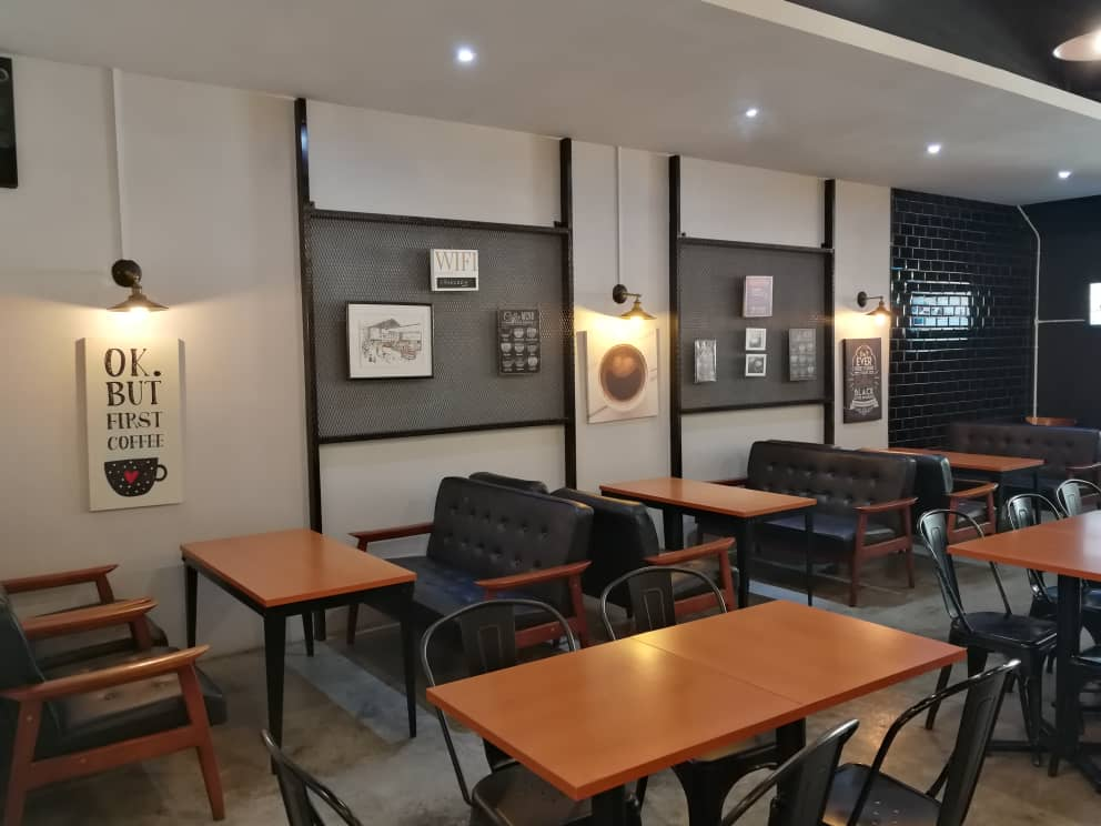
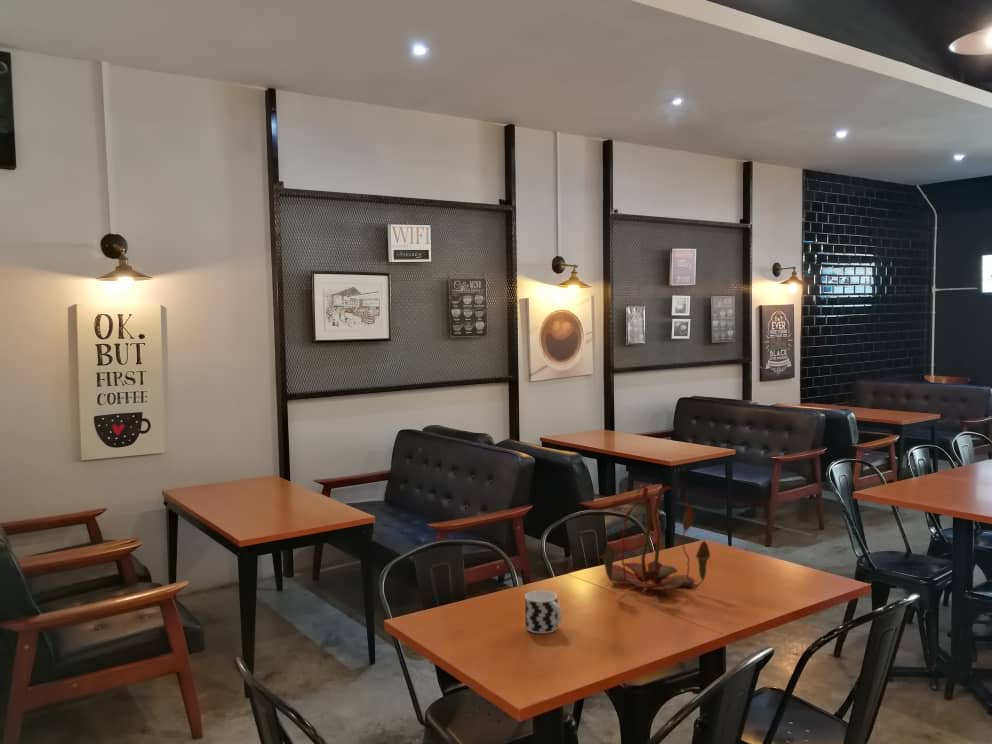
+ plant (657, 536)
+ cup (545, 613)
